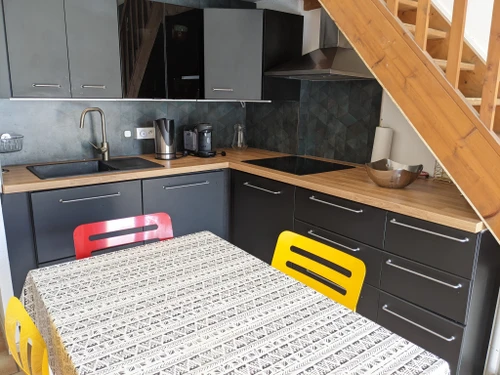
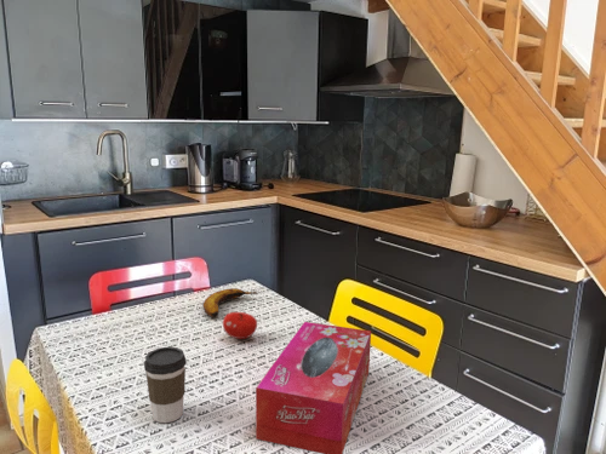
+ tissue box (320, 379)
+ fruit (240, 323)
+ coffee cup (166, 385)
+ banana (225, 300)
